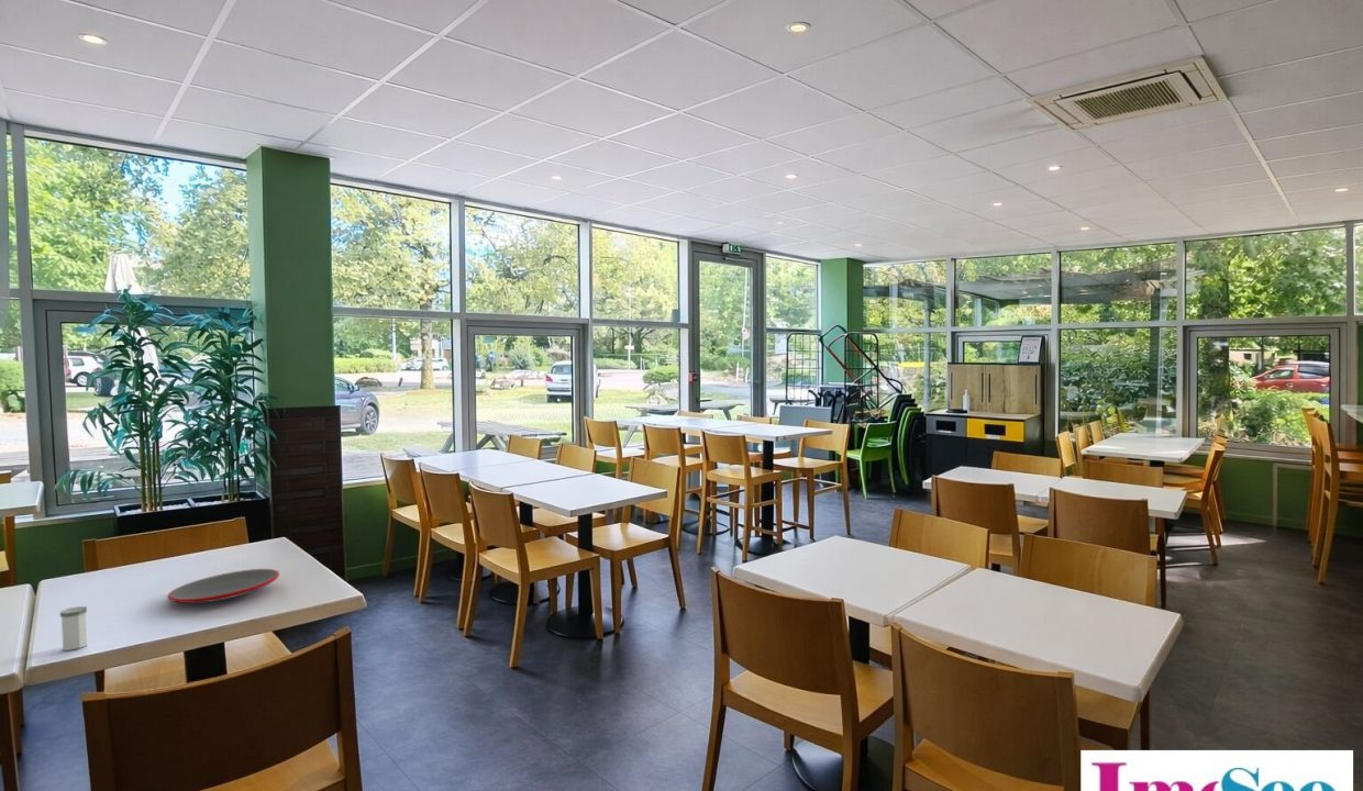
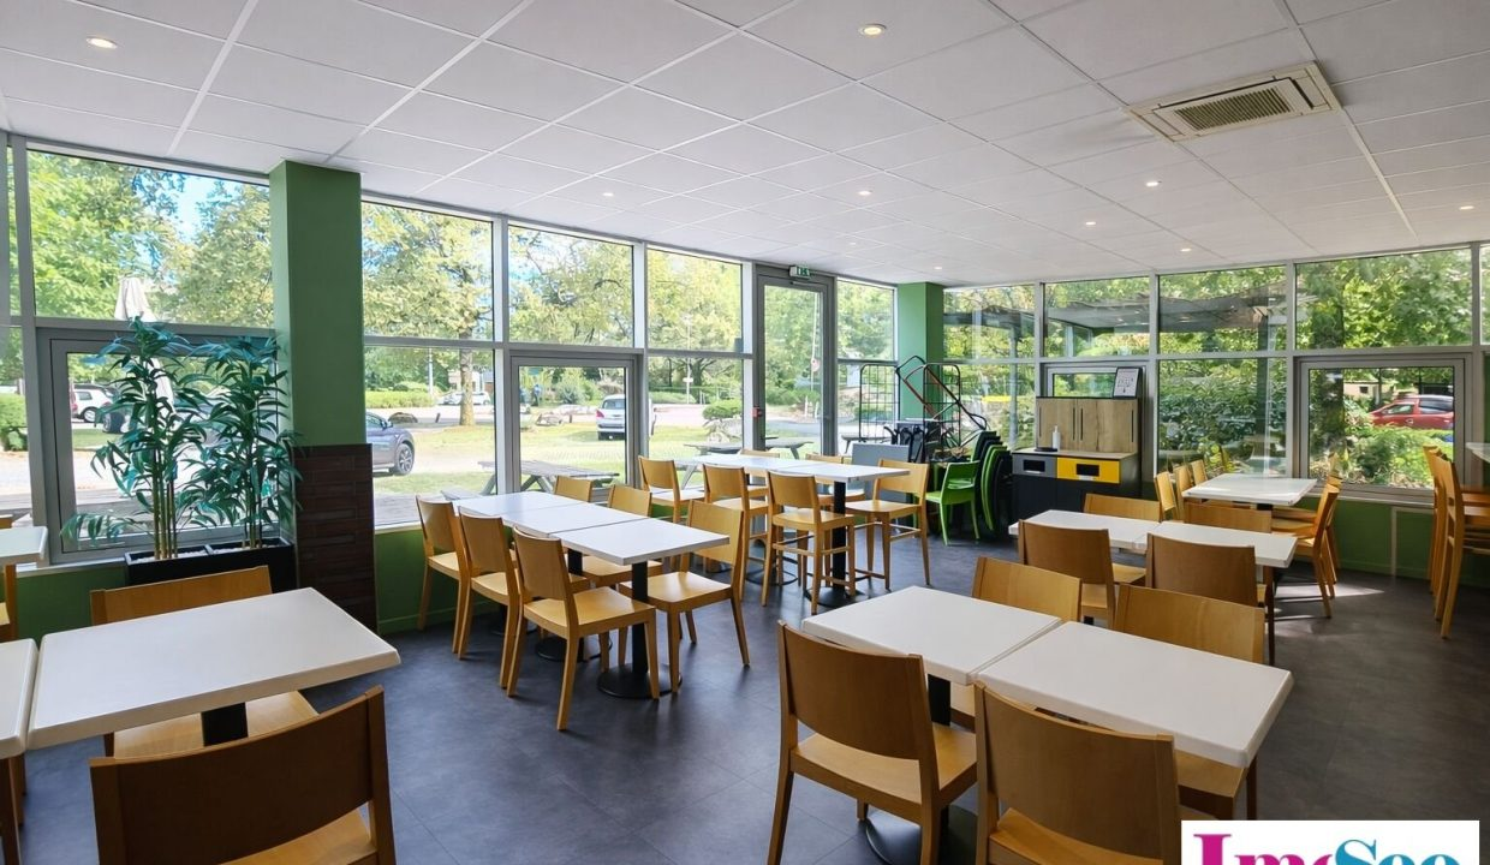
- plate (225, 587)
- salt shaker (74, 627)
